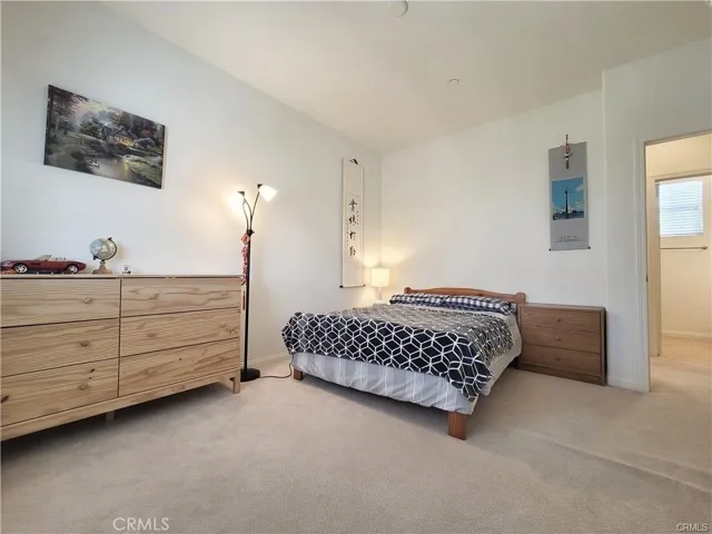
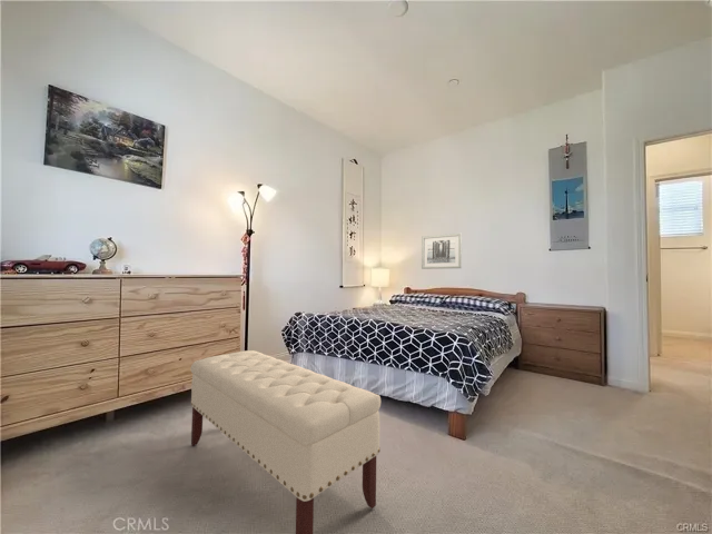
+ bench (270, 421)
+ wall art (441, 251)
